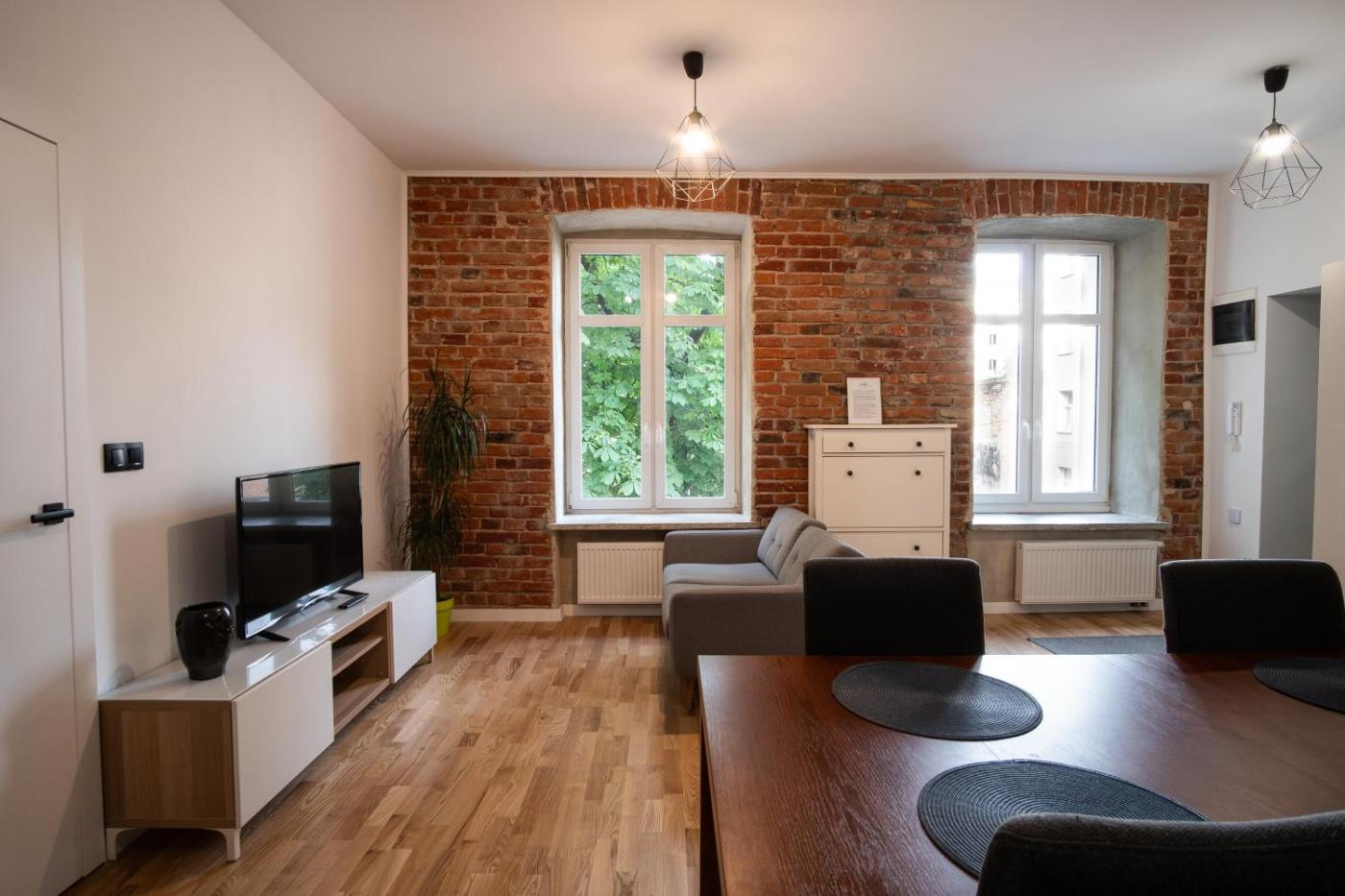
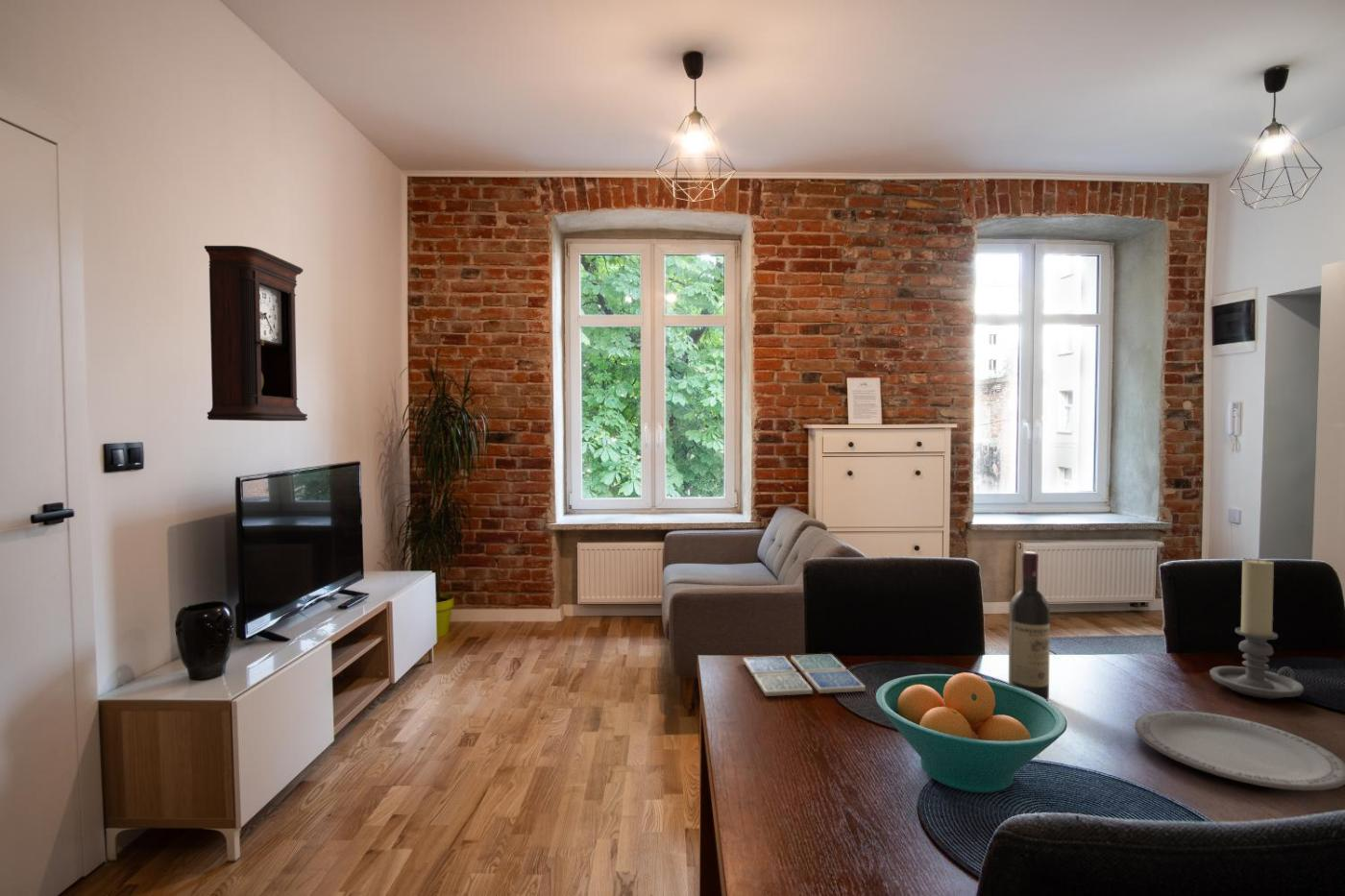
+ pendulum clock (262, 339)
+ candle holder (1262, 623)
+ drink coaster (799, 674)
+ fruit bowl (966, 723)
+ wine bottle (1029, 624)
+ plate (1234, 749)
